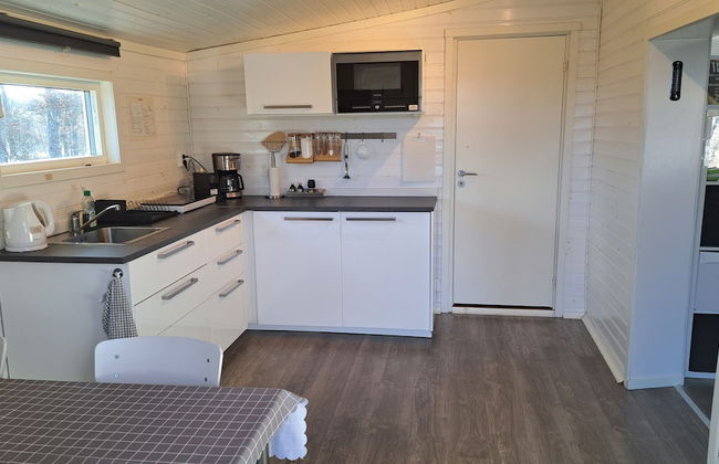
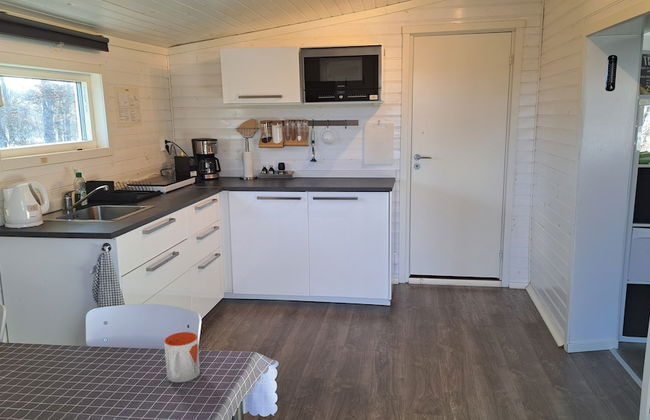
+ mug (180, 359)
